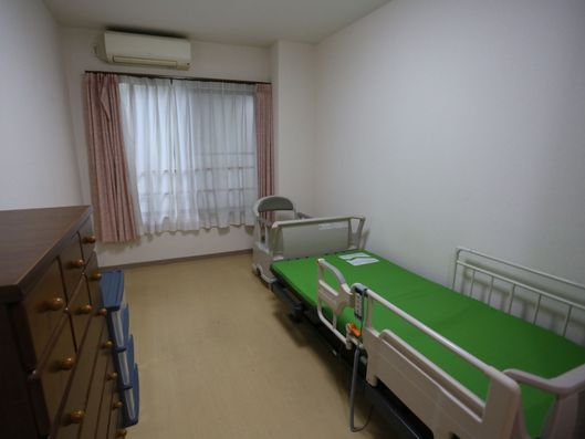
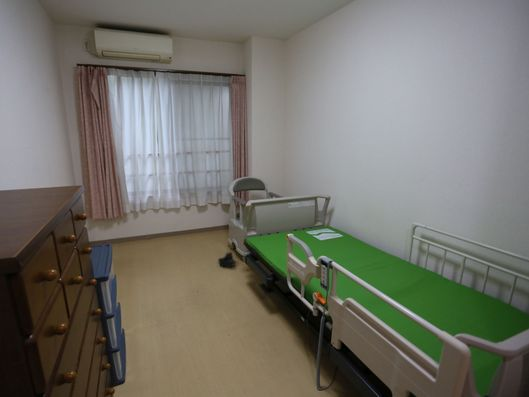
+ boots (227, 259)
